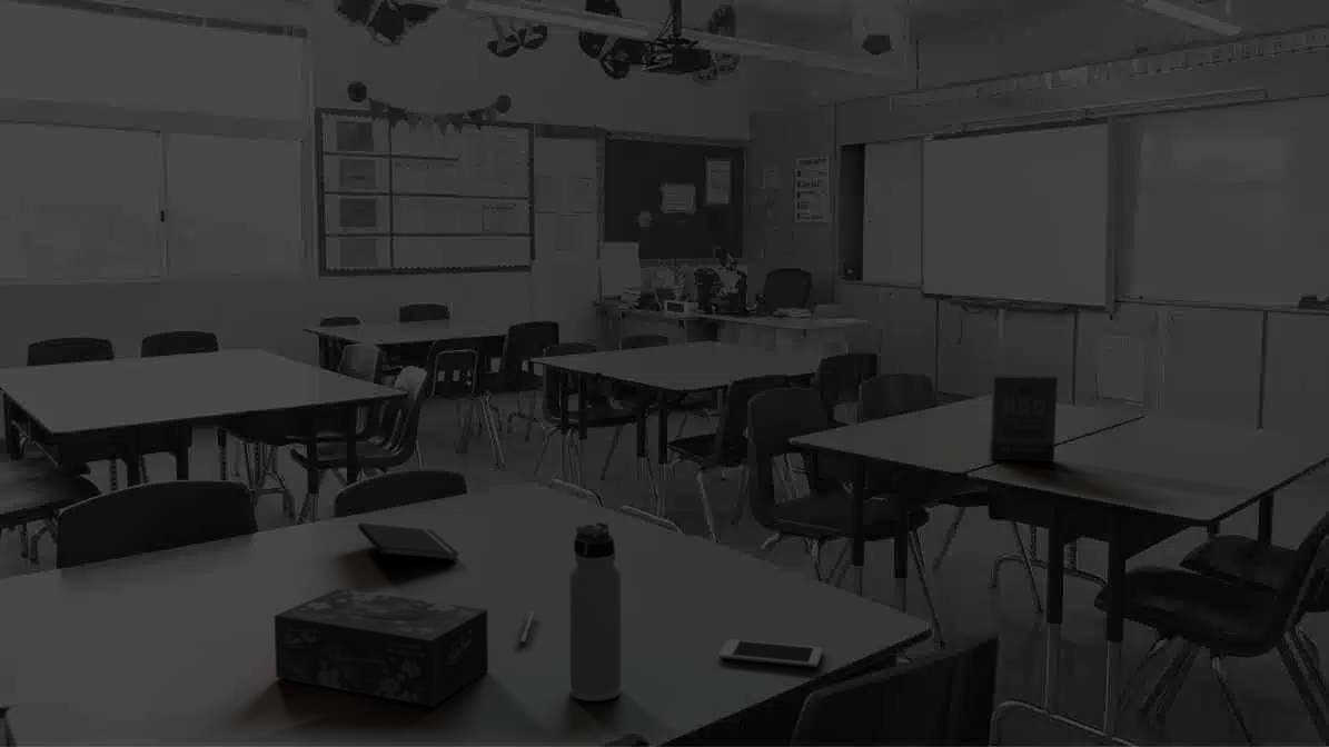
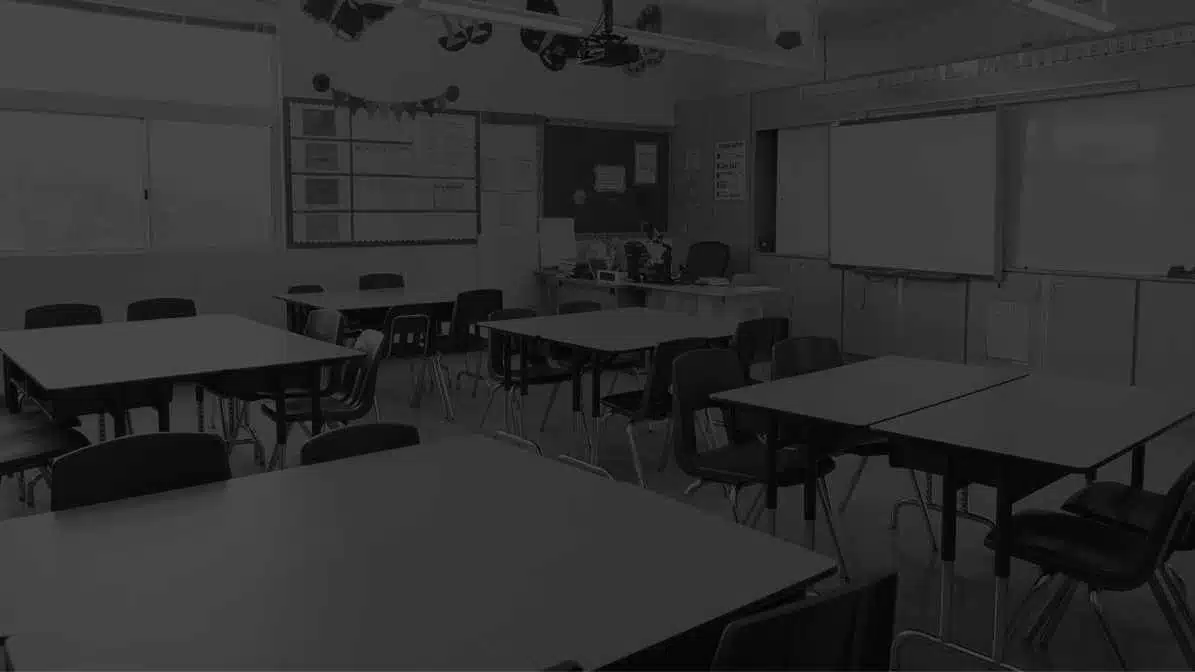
- thermos bottle (595, 608)
- pen (527, 626)
- product box (1022, 417)
- notepad (407, 540)
- tissue box (381, 643)
- cell phone (771, 653)
